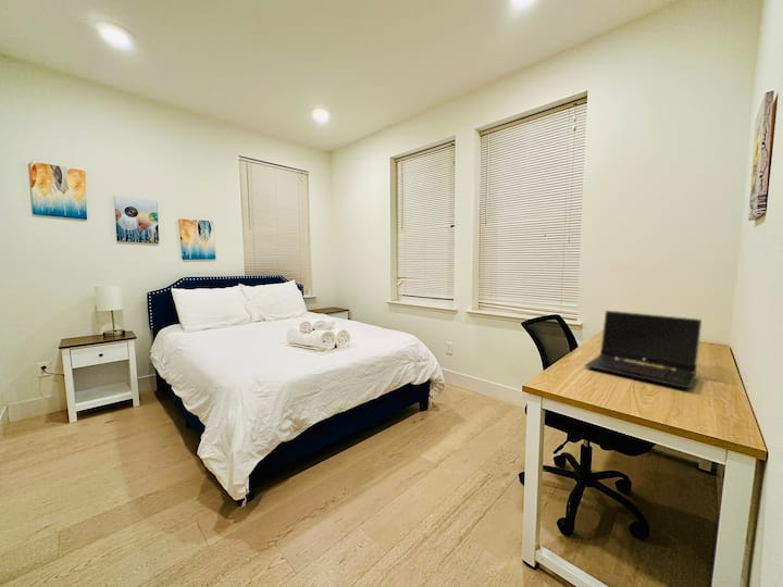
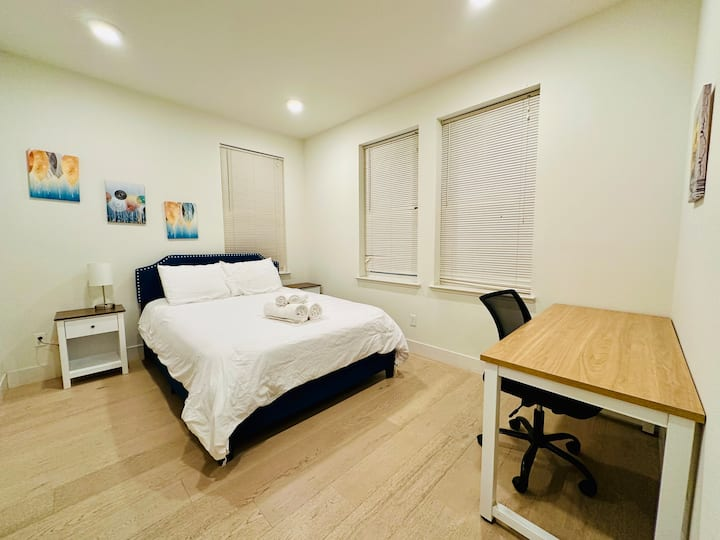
- laptop computer (641, 345)
